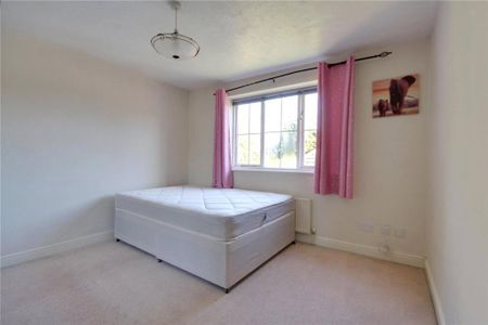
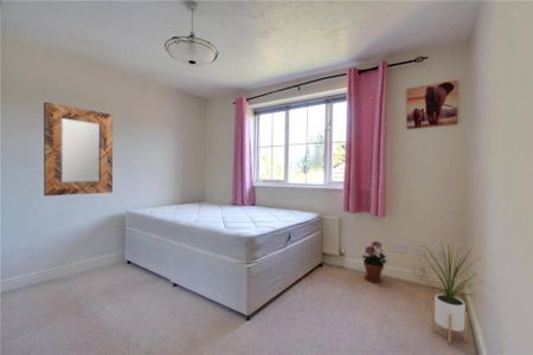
+ house plant (451, 289)
+ home mirror (81, 151)
+ potted plant (373, 259)
